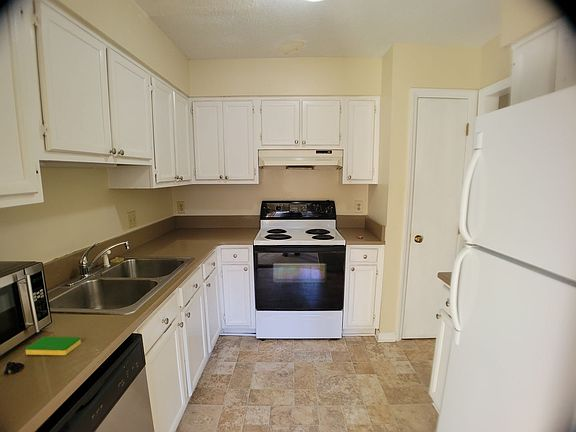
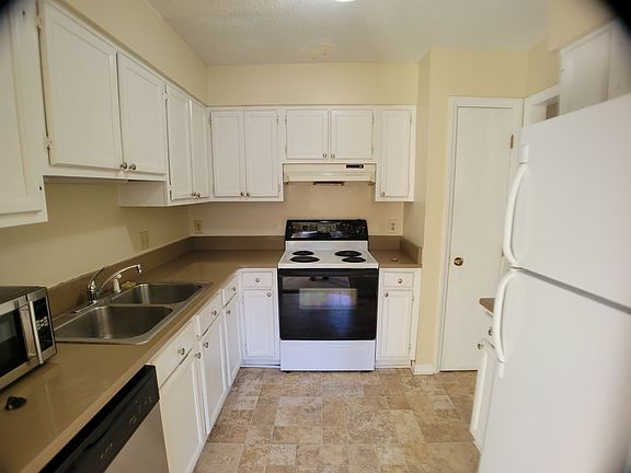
- dish sponge (54, 345)
